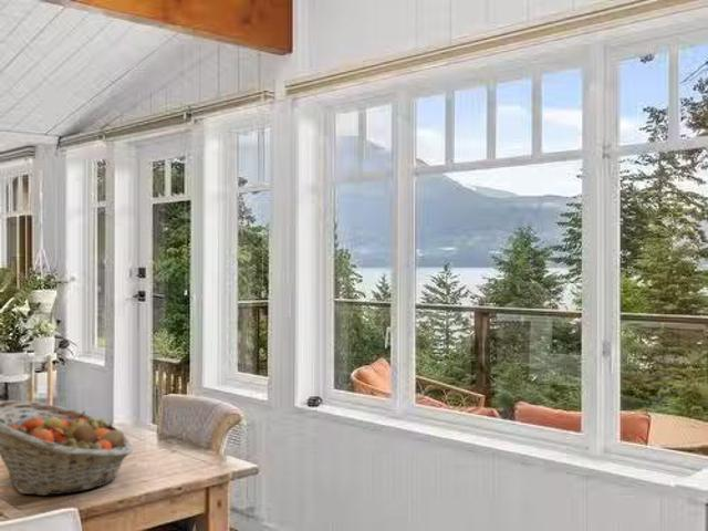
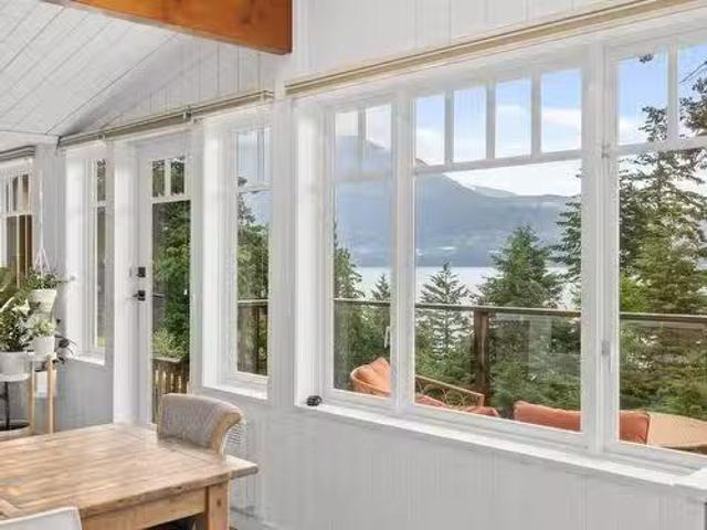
- fruit basket (59, 440)
